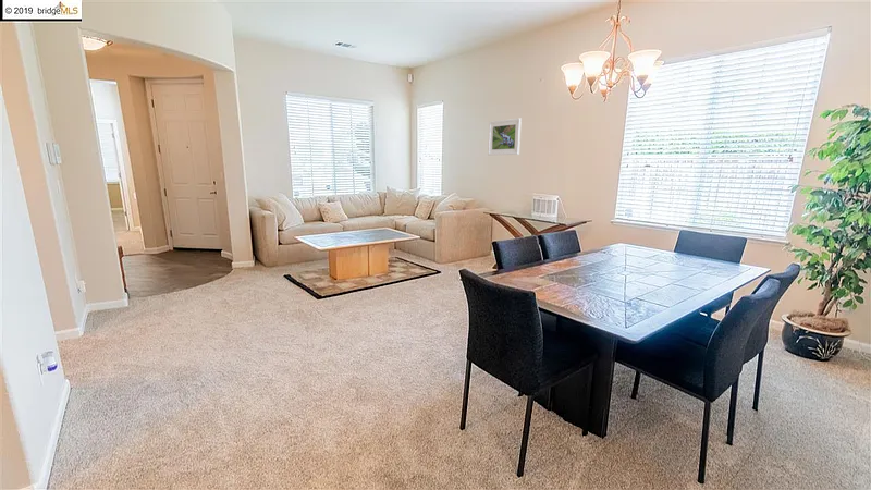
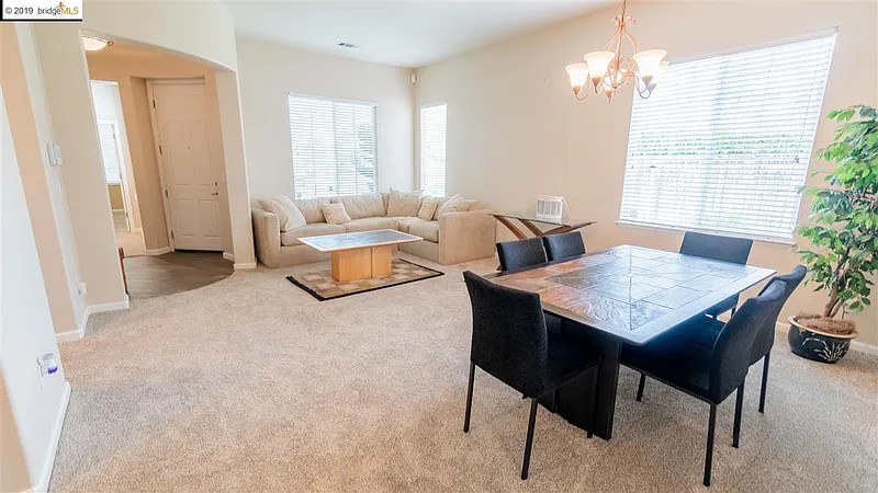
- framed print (503, 137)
